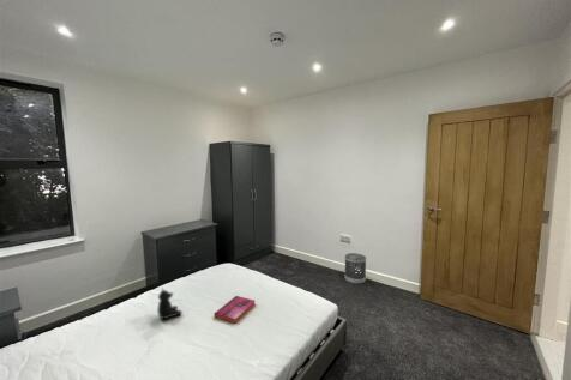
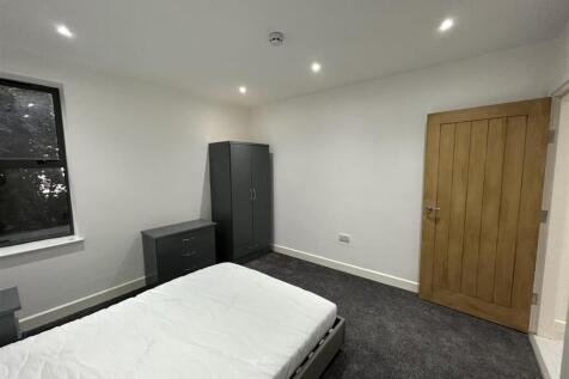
- teddy bear (168, 301)
- wastebasket (355, 267)
- hardback book (235, 308)
